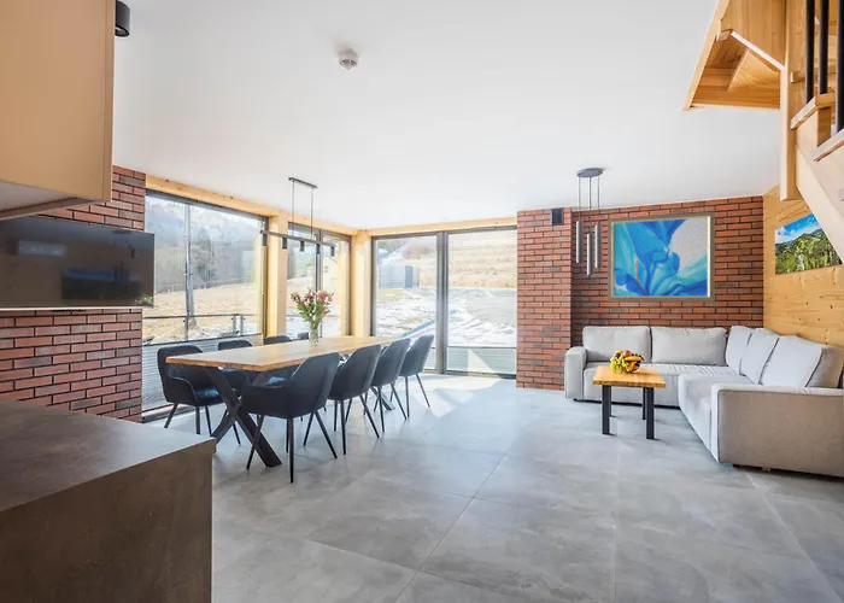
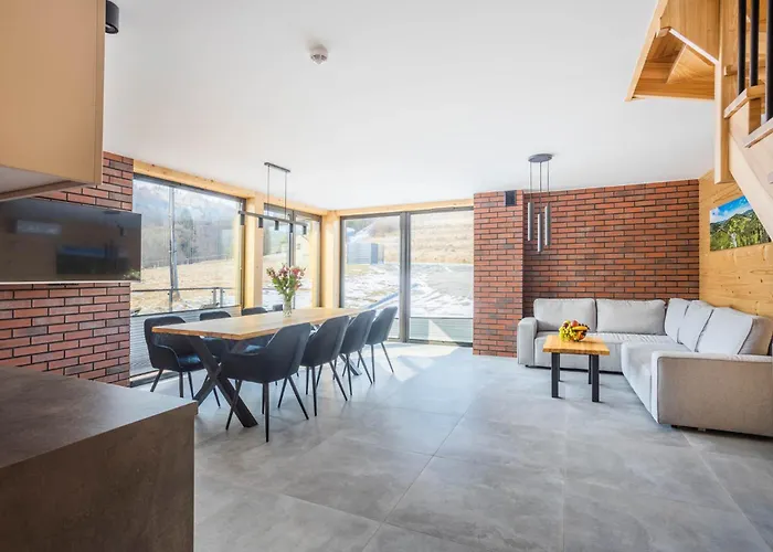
- wall art (658, 258)
